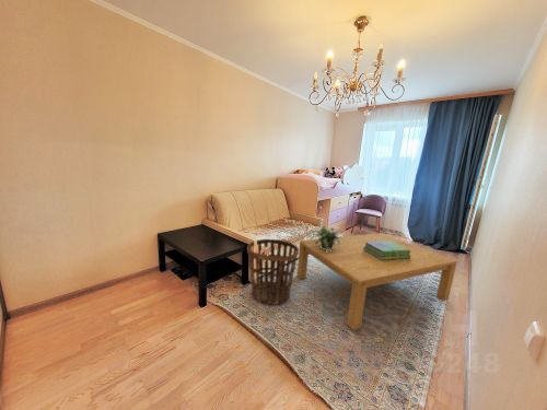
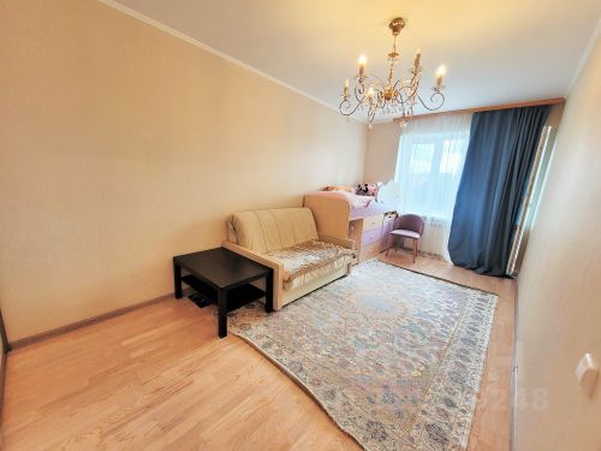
- coffee table (371, 269)
- stack of books (386, 249)
- potted plant (325, 236)
- basket (271, 270)
